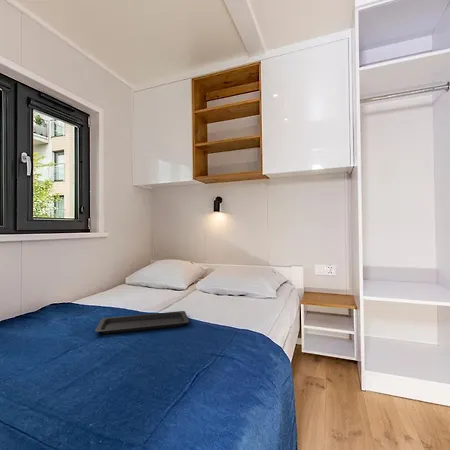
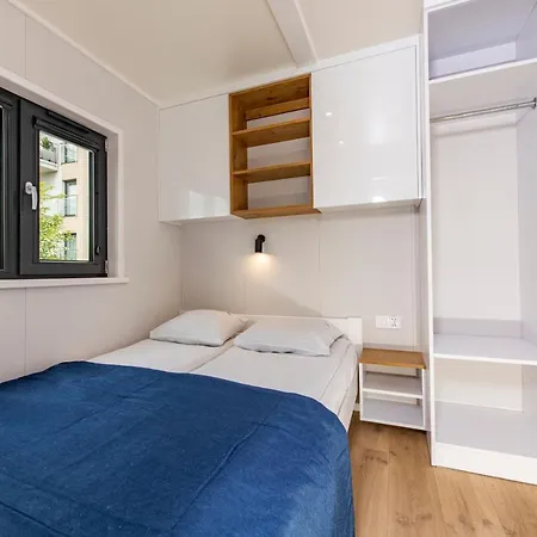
- serving tray (144, 322)
